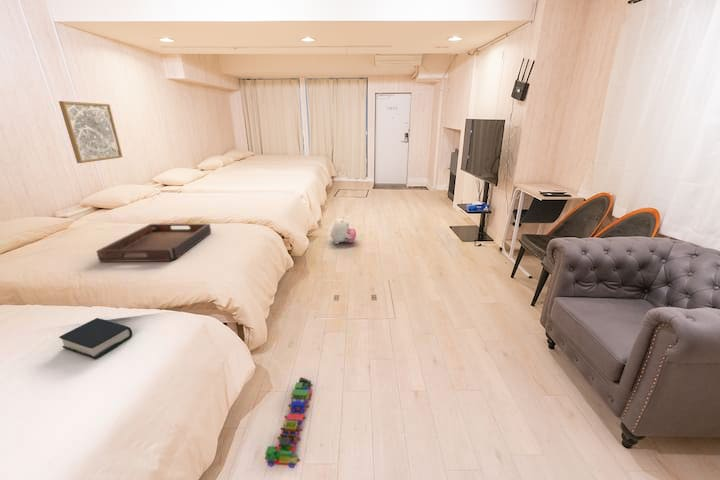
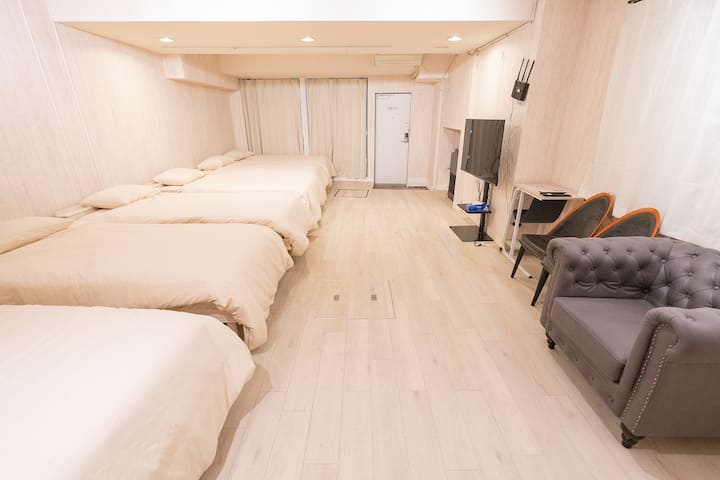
- plush toy (343, 230)
- toy train (294, 414)
- wall art (94, 132)
- book (97, 336)
- serving tray (160, 240)
